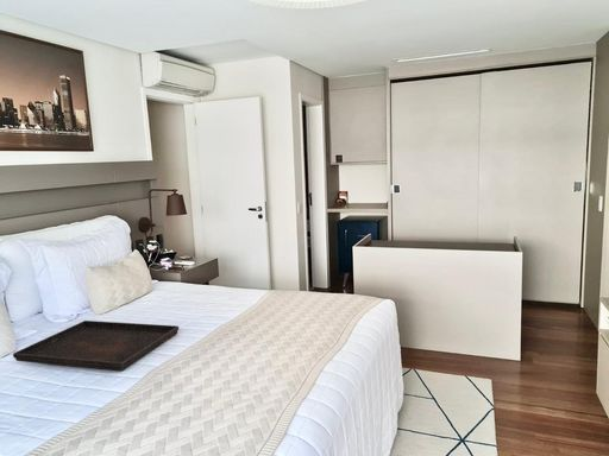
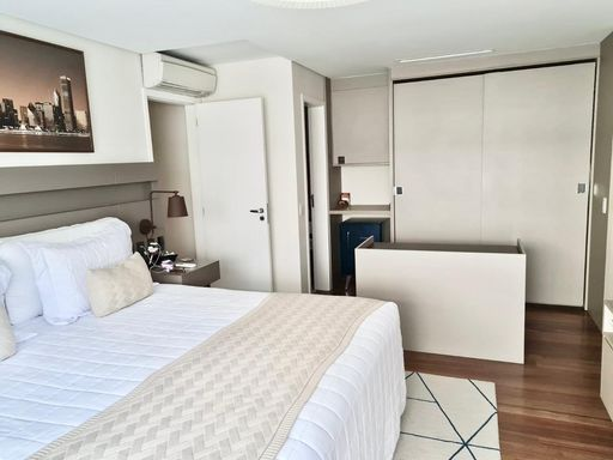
- serving tray (101, 342)
